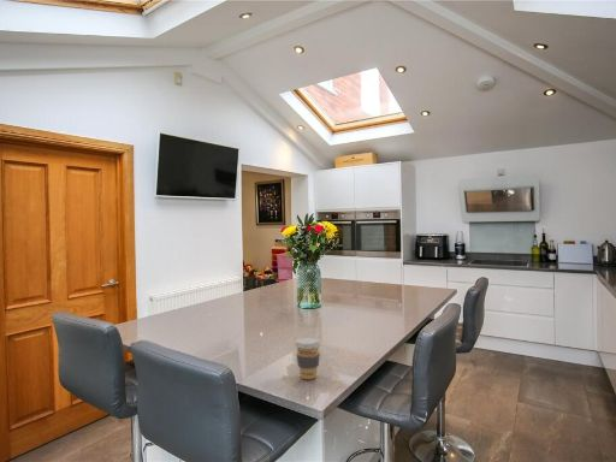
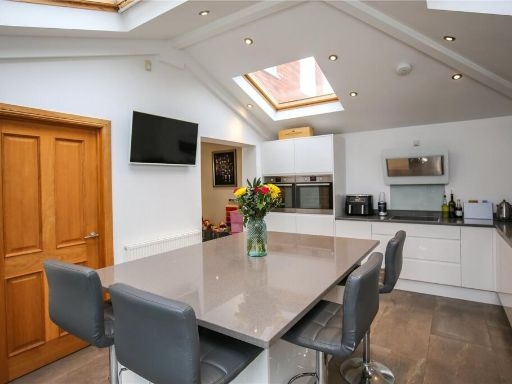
- coffee cup (308, 357)
